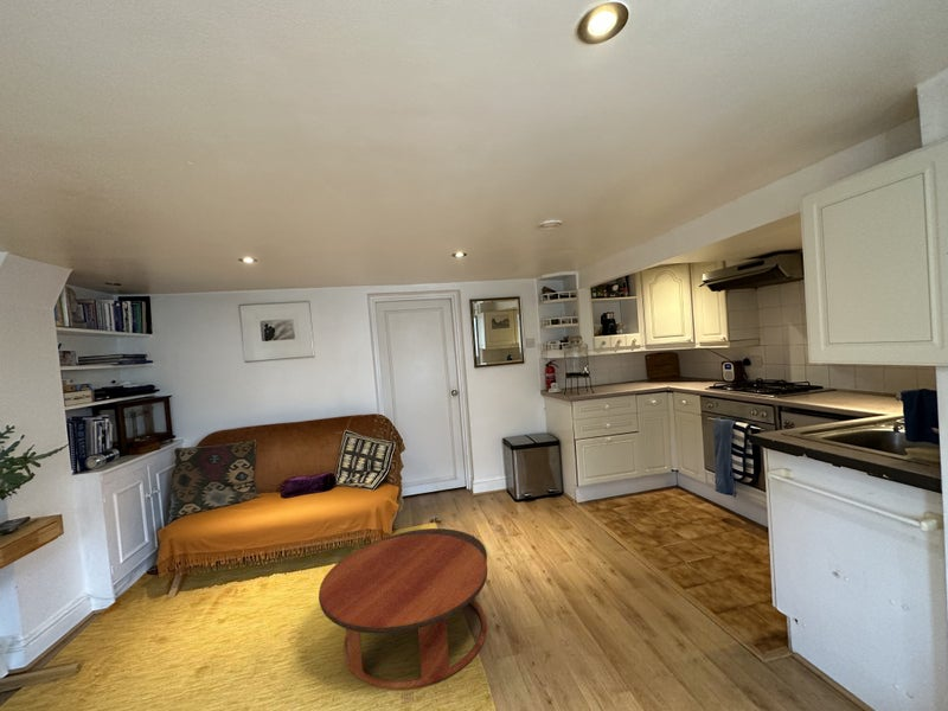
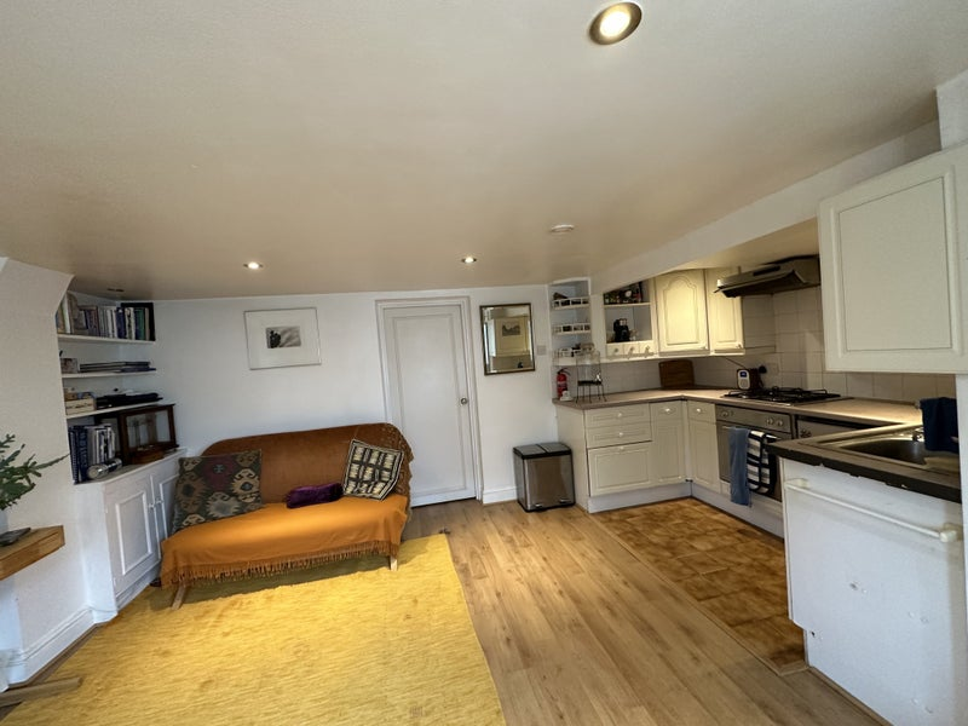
- coffee table (414, 597)
